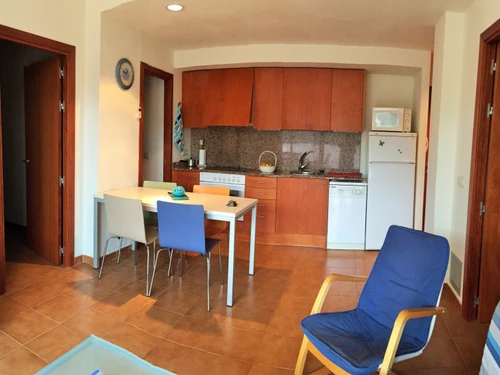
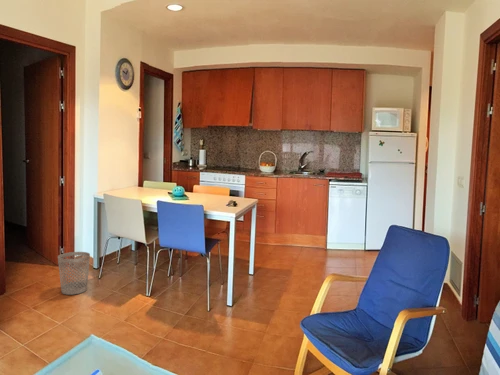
+ wastebasket (74, 273)
